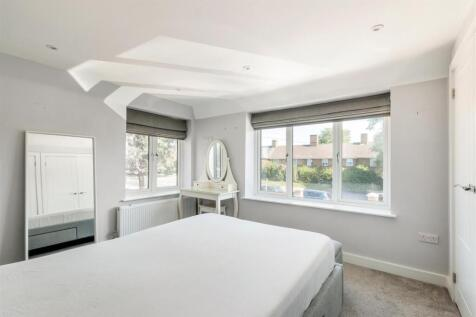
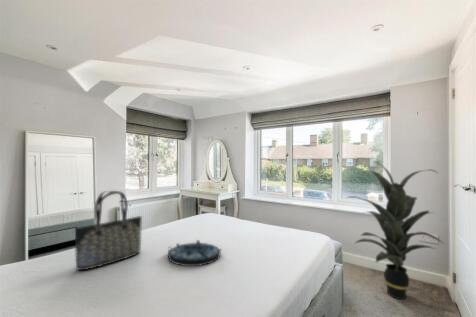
+ indoor plant (390, 226)
+ serving tray (194, 250)
+ tote bag (111, 225)
